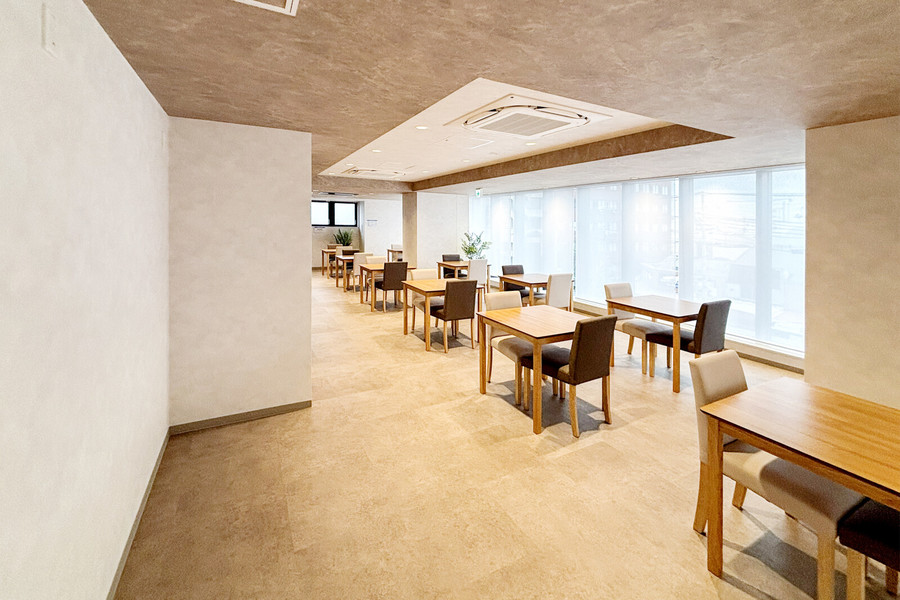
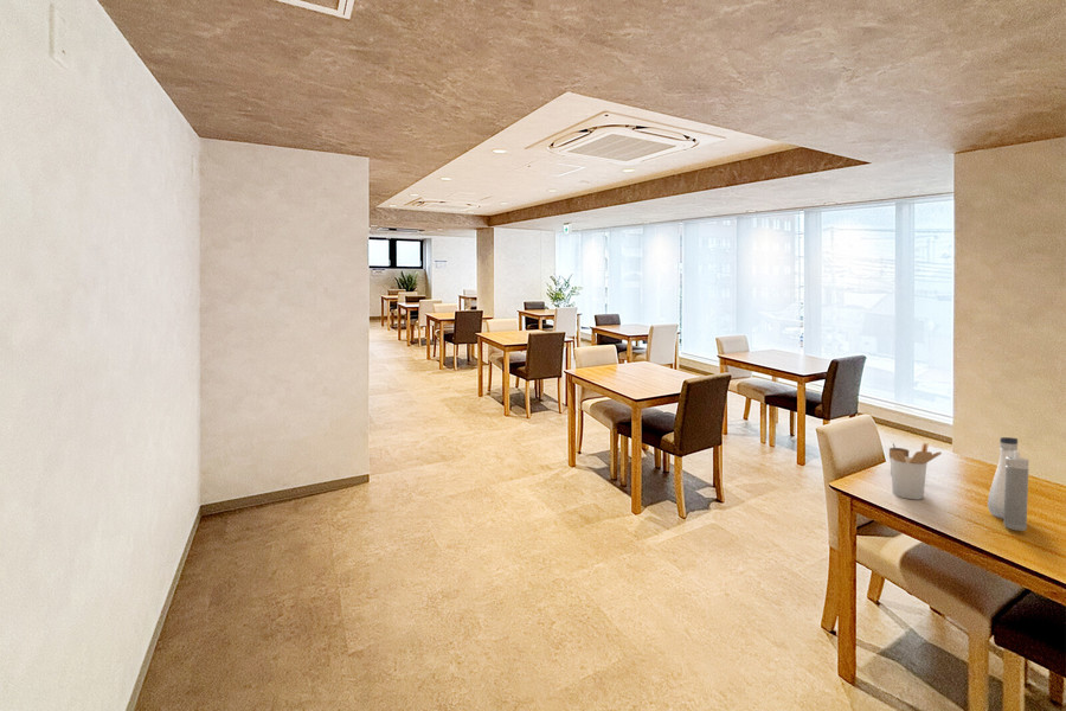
+ cup (904, 455)
+ water bottle (1009, 479)
+ utensil holder (914, 470)
